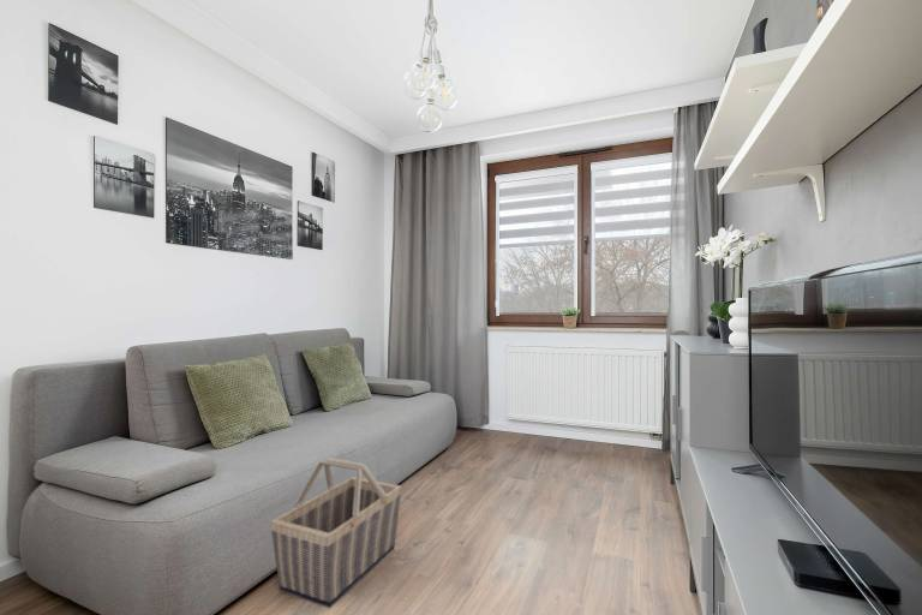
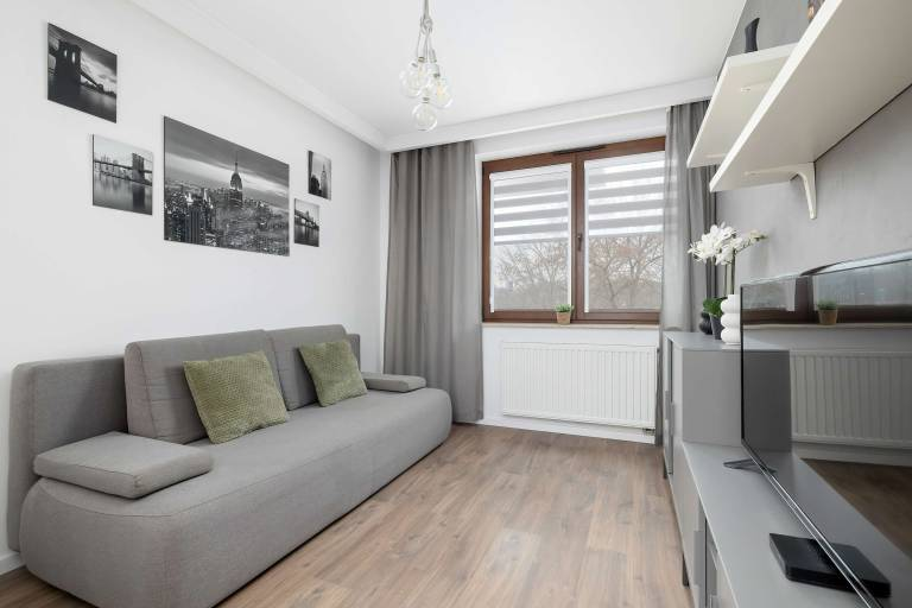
- basket (341, 515)
